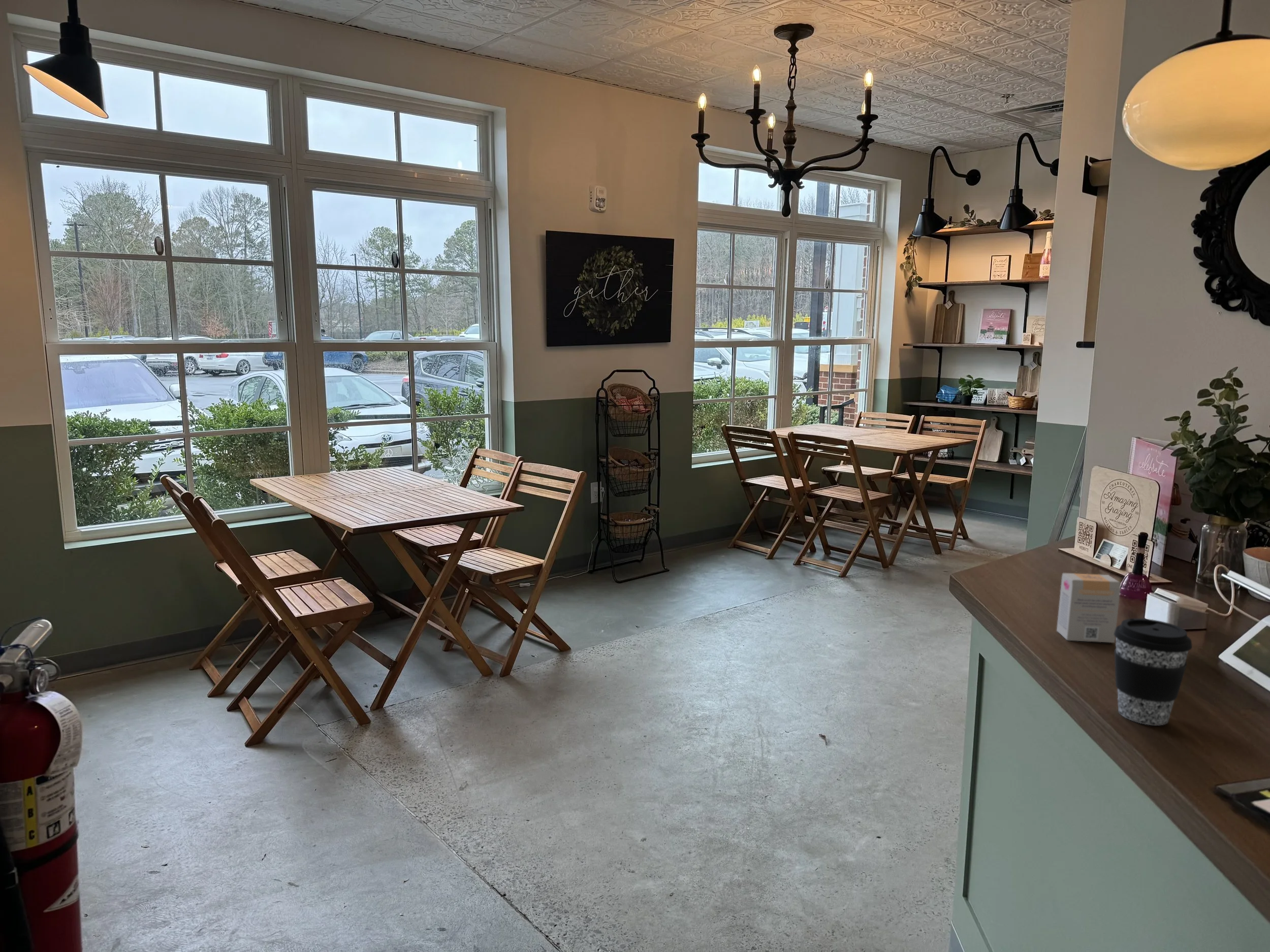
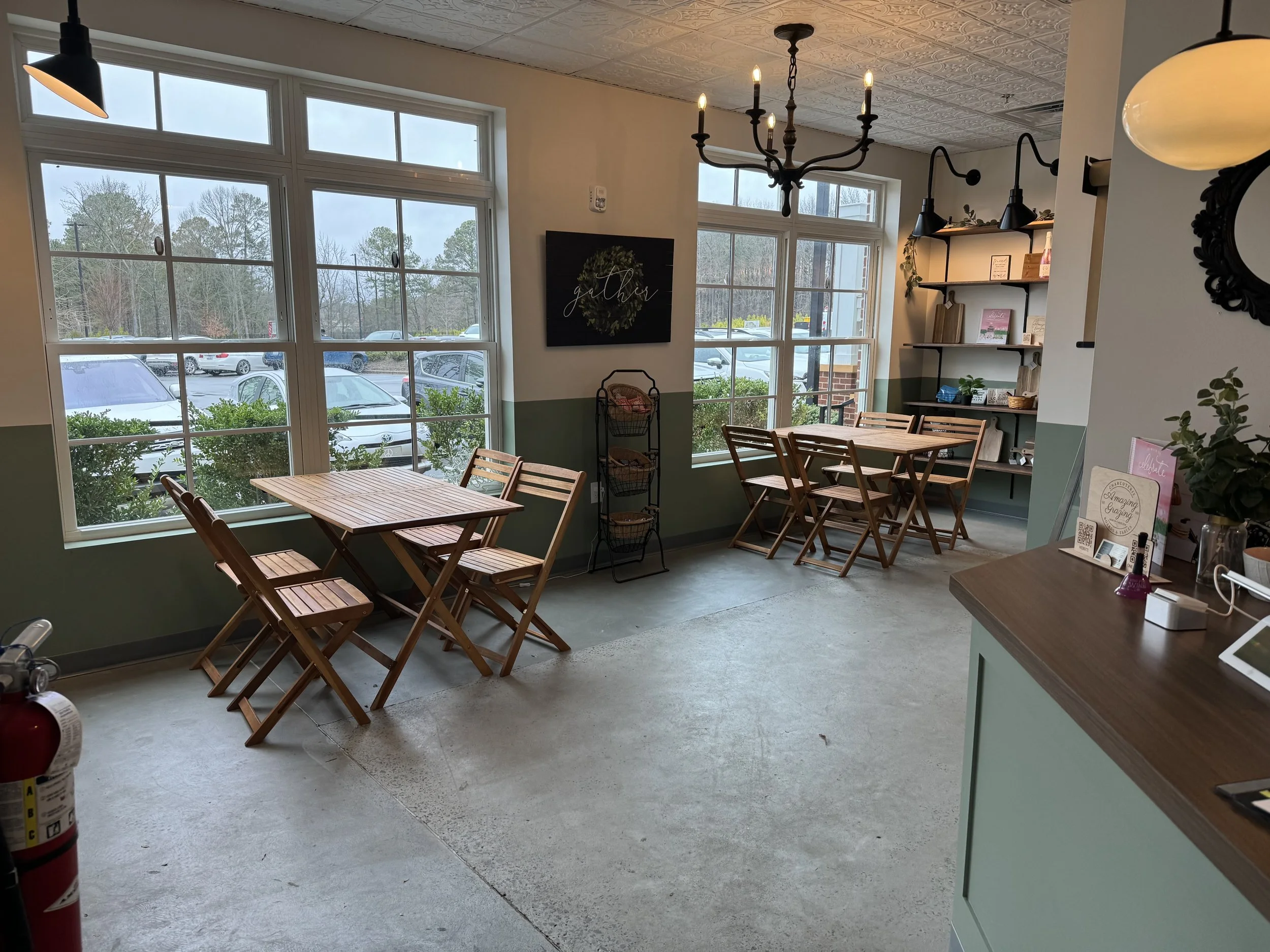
- tea box (1088, 607)
- coffee cup (1148, 672)
